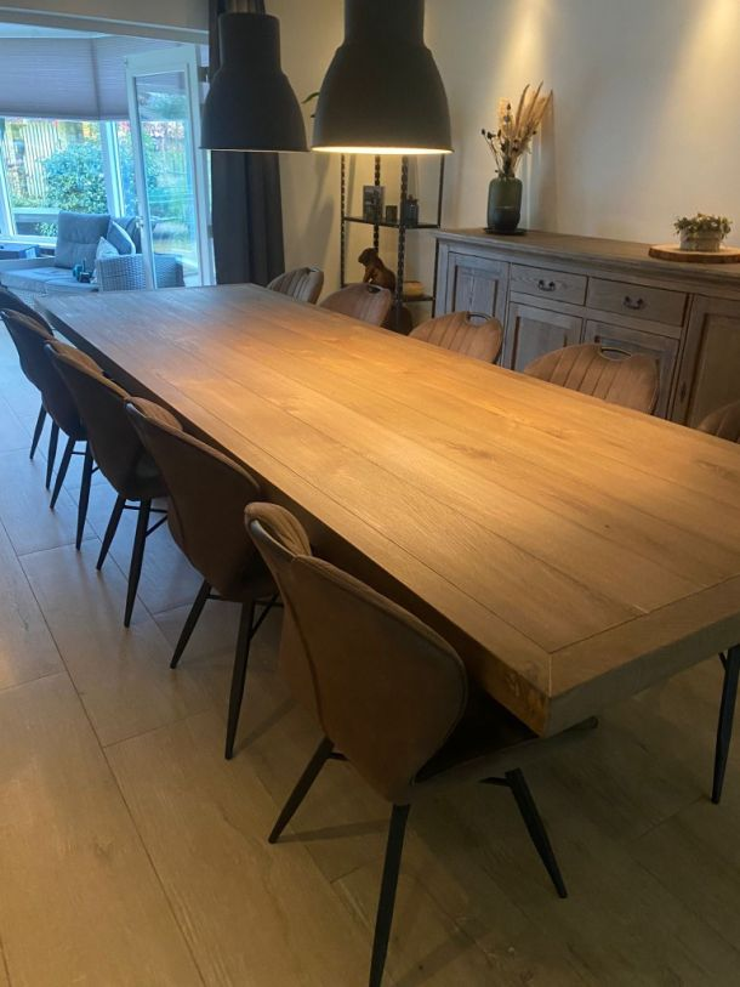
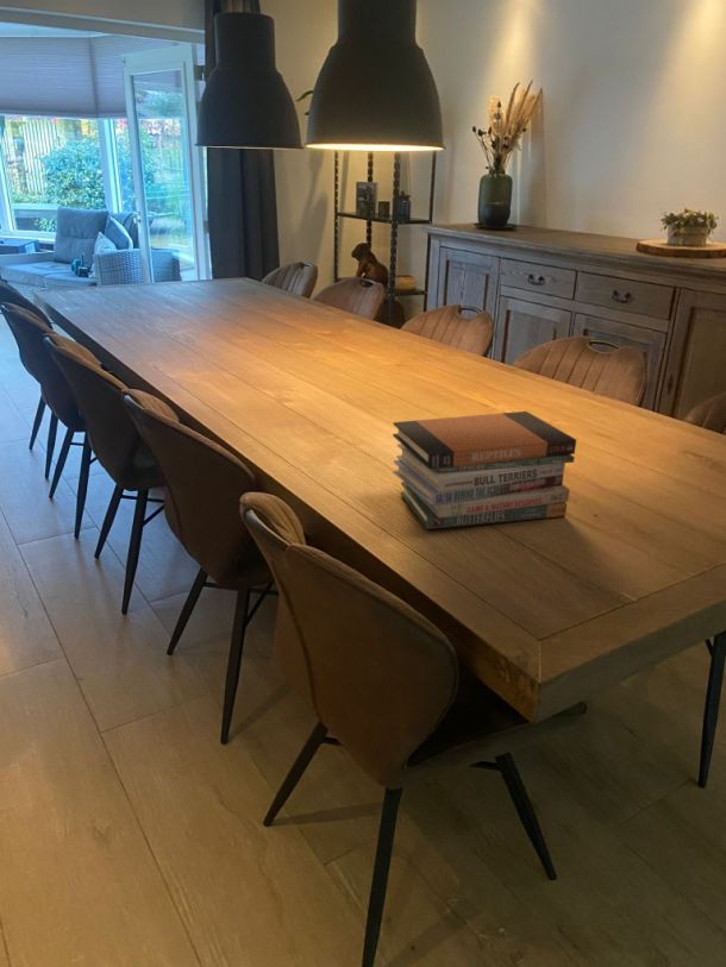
+ book stack (480, 467)
